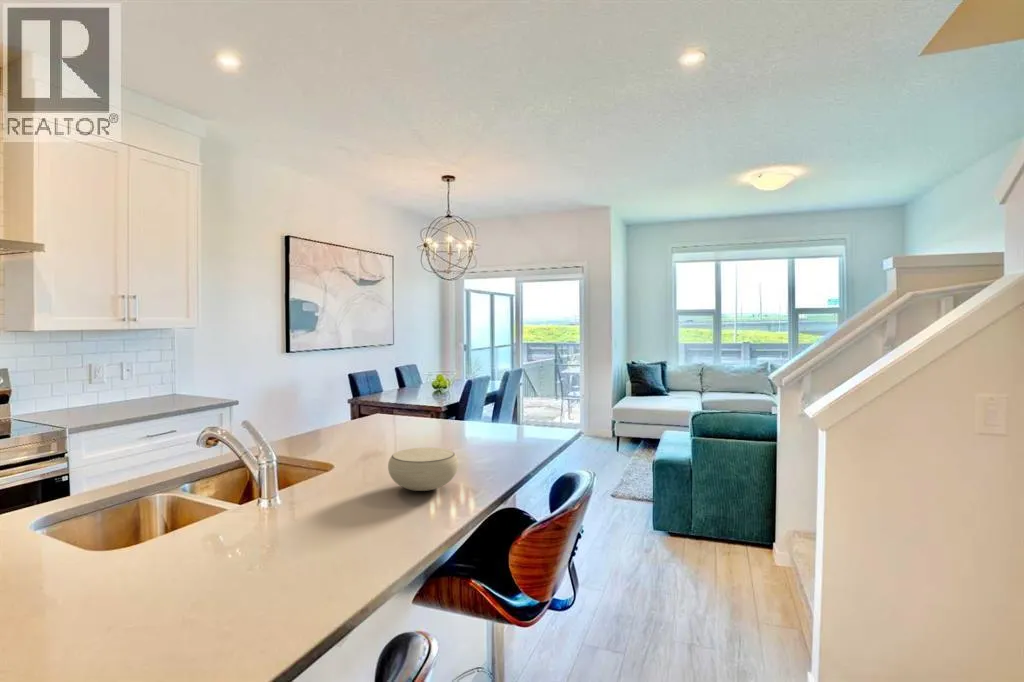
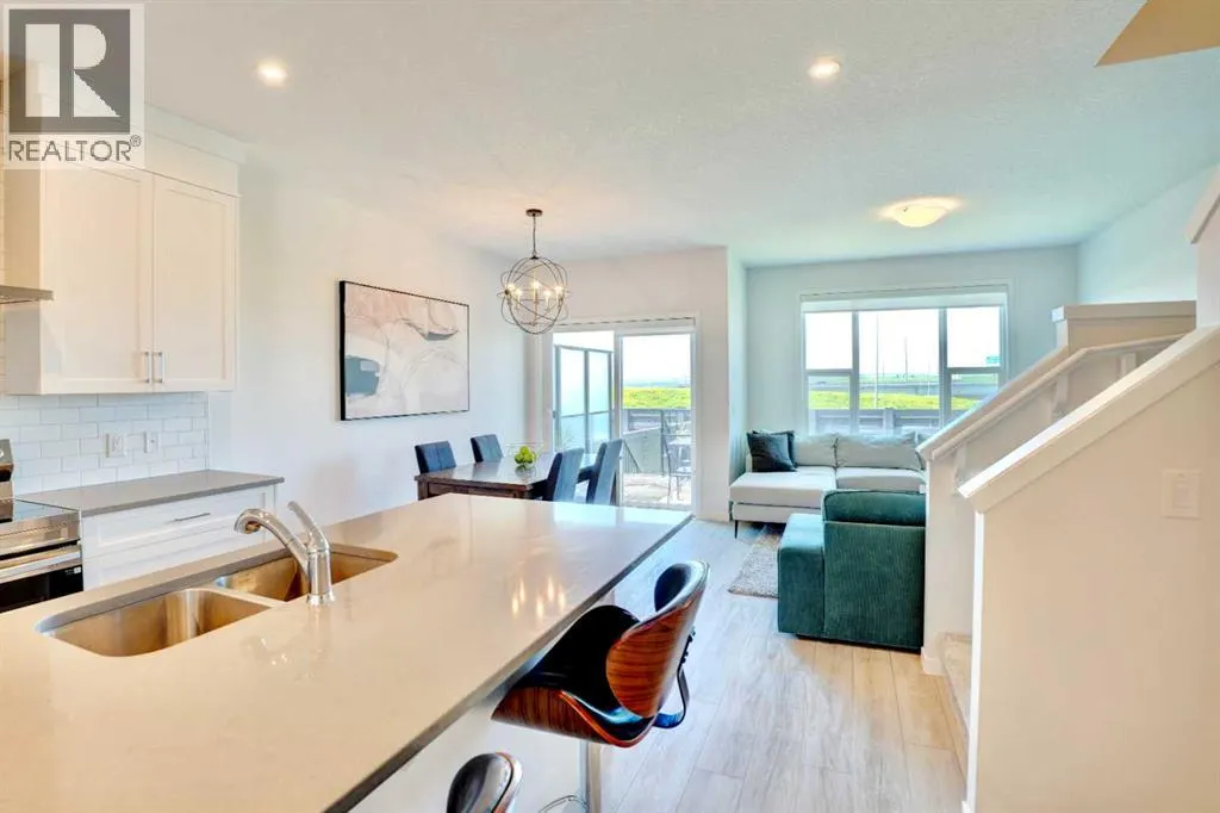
- bowl (423, 471)
